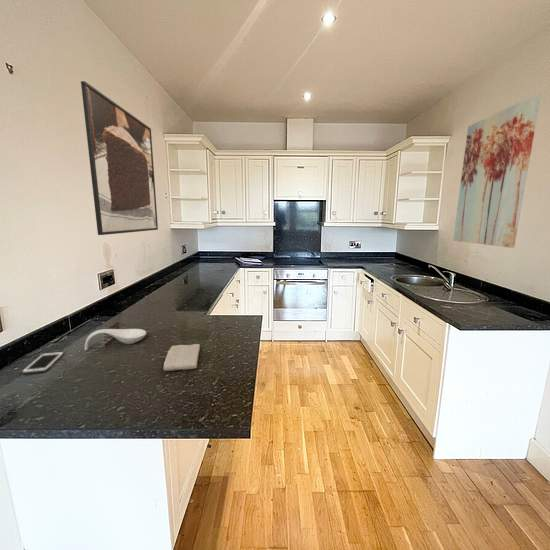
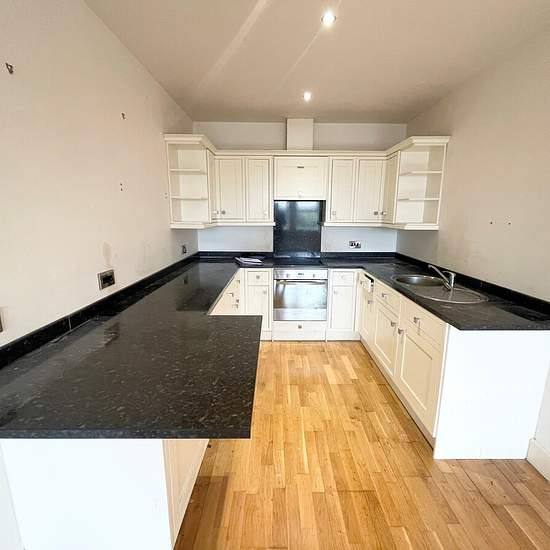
- washcloth (183, 356)
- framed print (128, 173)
- cell phone (44, 362)
- spoon rest (116, 336)
- wall art (488, 181)
